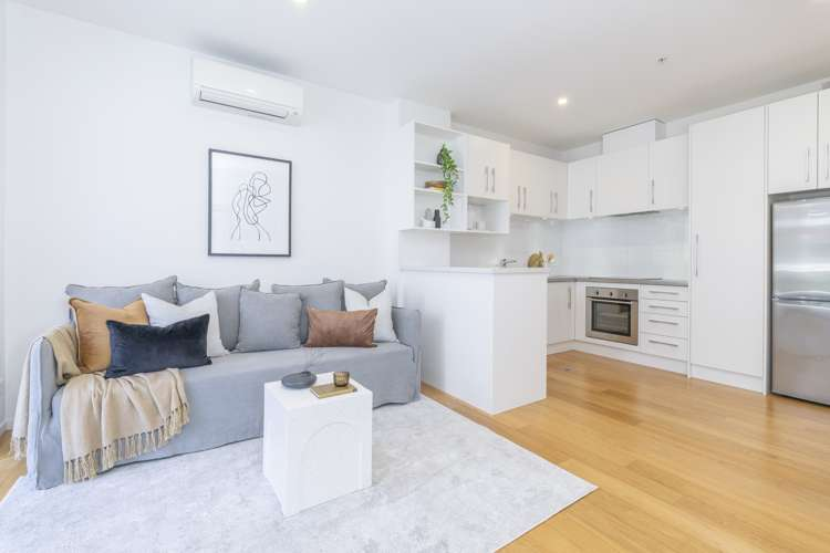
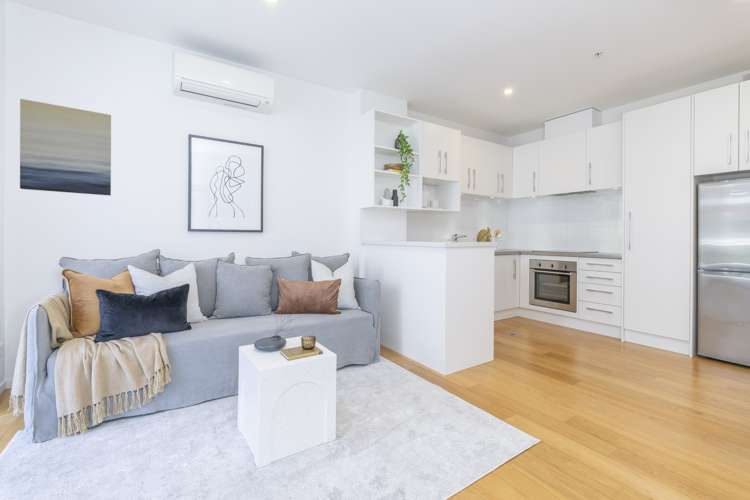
+ wall art (68, 150)
